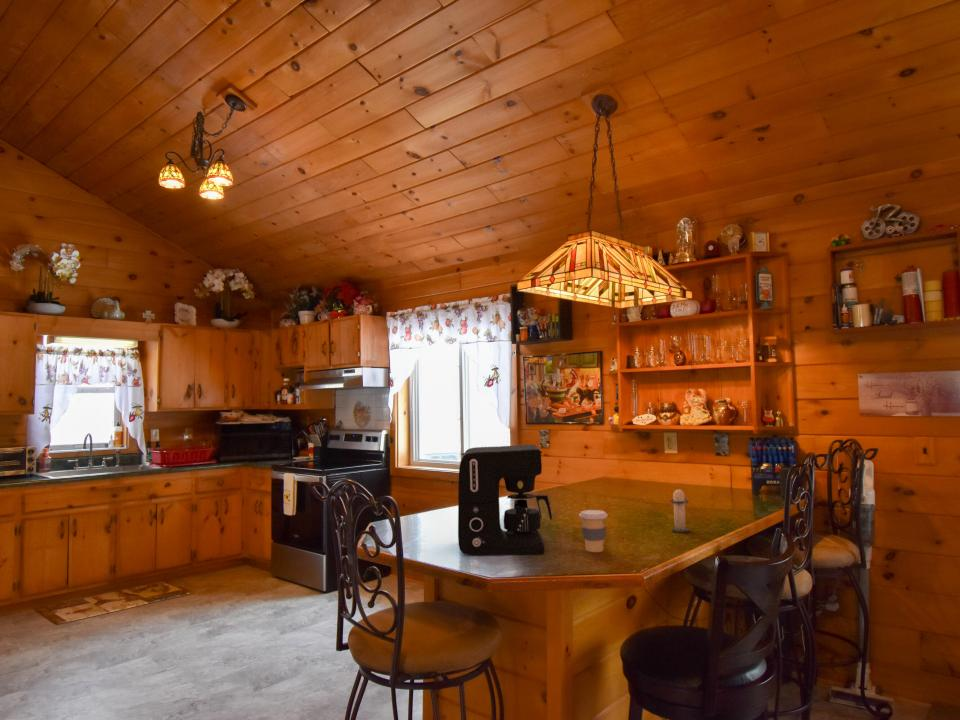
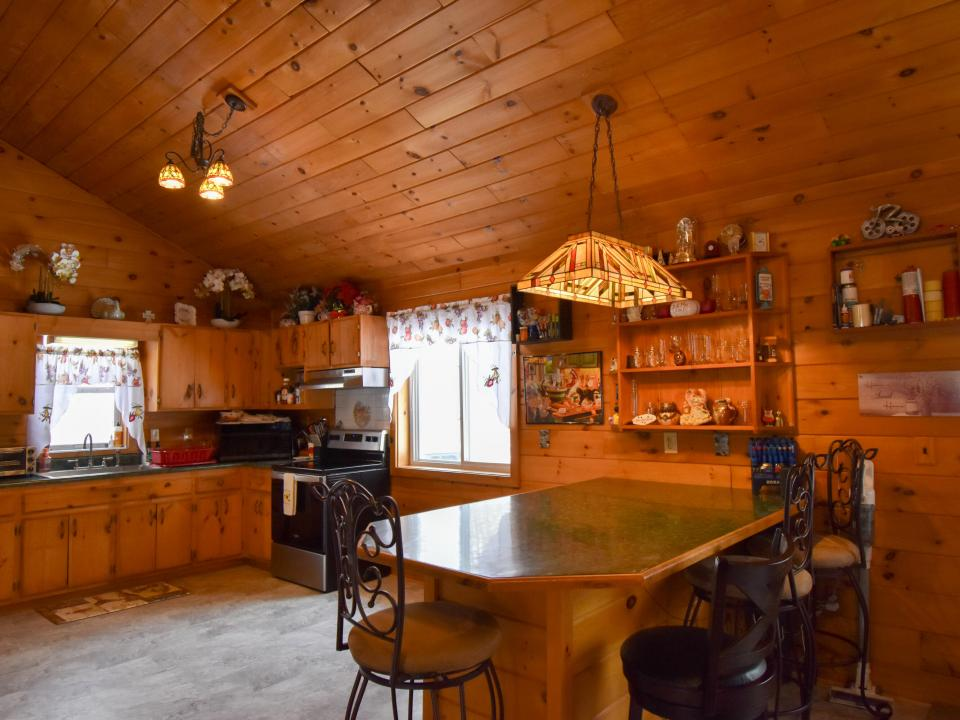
- coffee maker (507, 497)
- coffee cup (593, 531)
- candle (679, 509)
